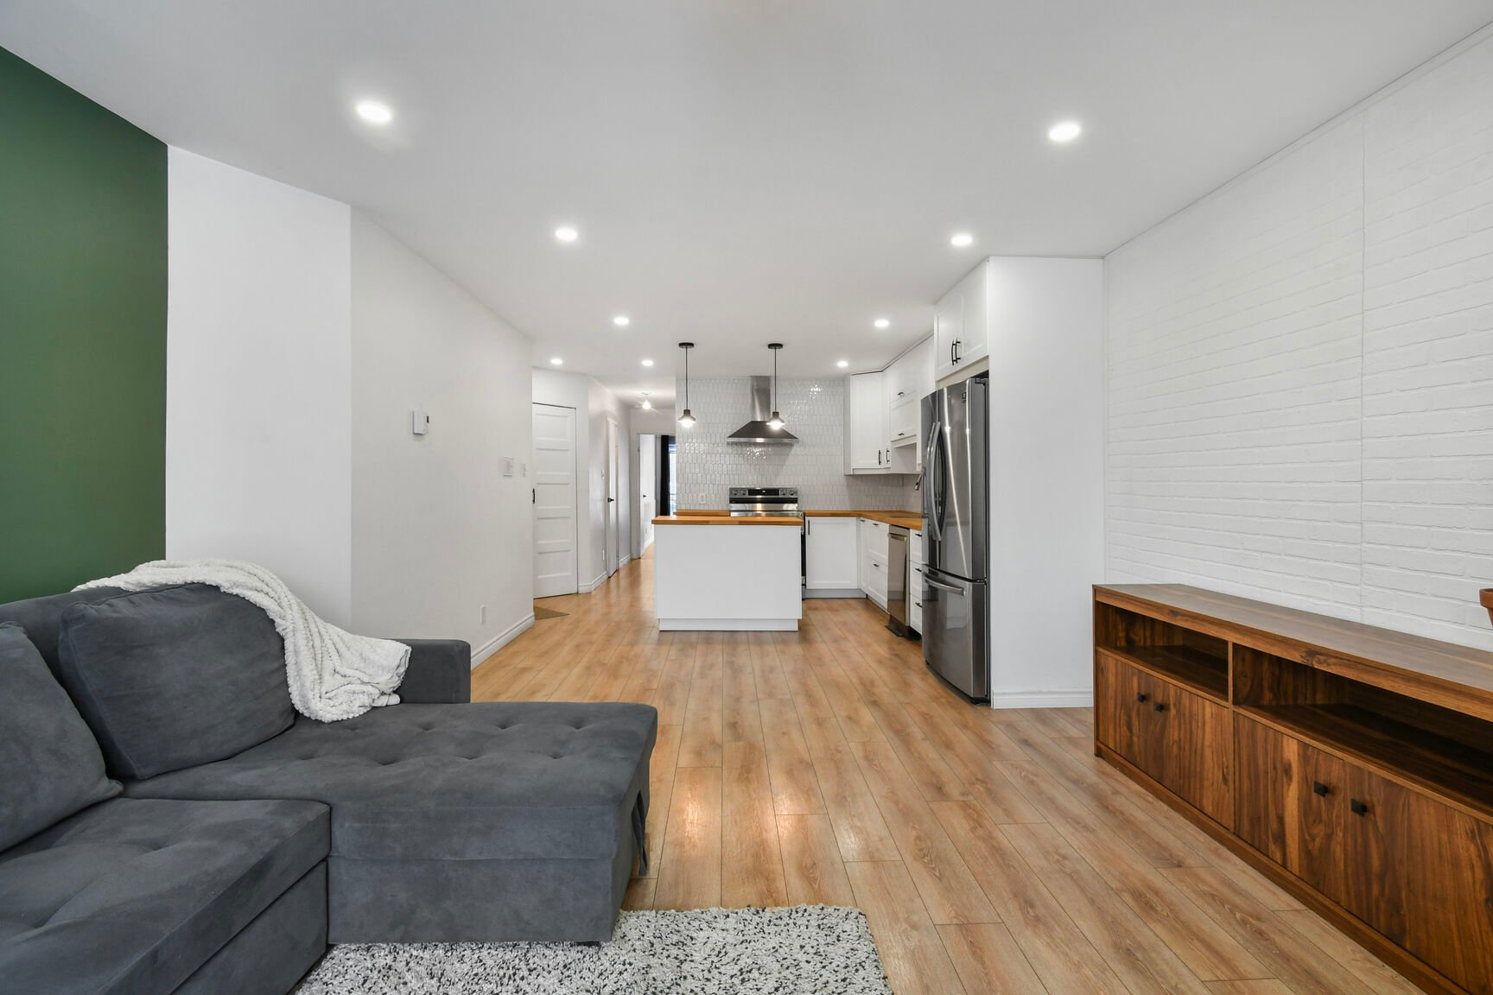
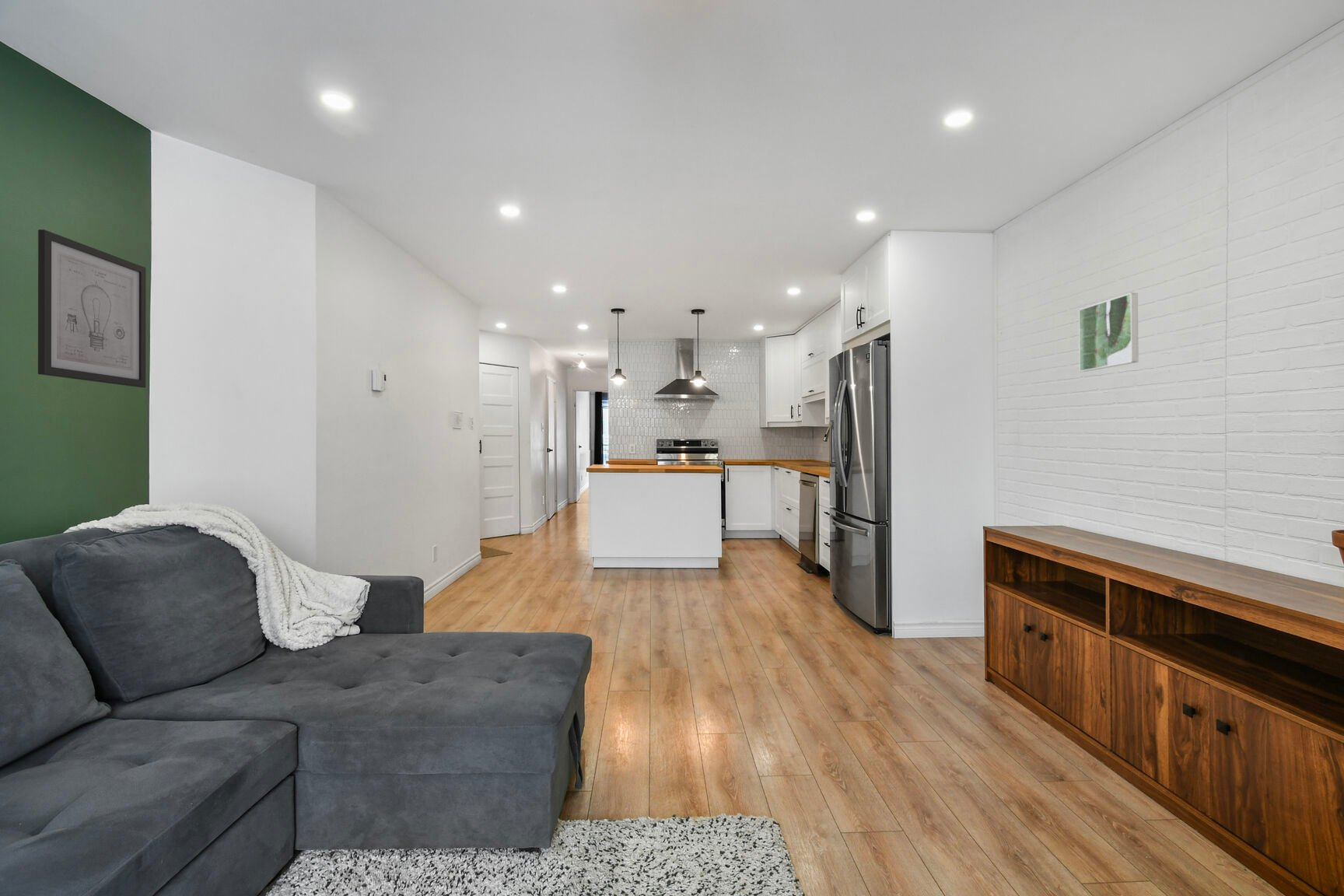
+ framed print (1107, 334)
+ wall art (96, 316)
